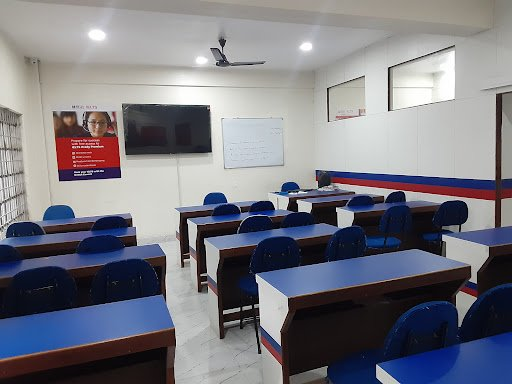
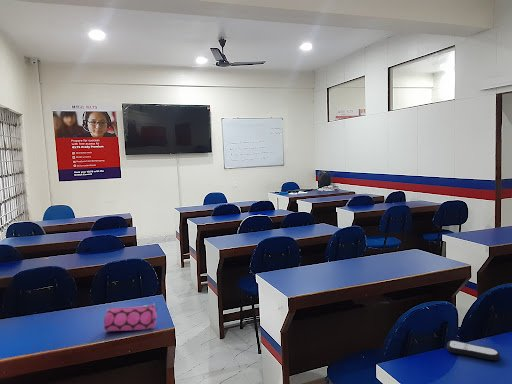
+ remote control (472, 350)
+ pencil case (130, 317)
